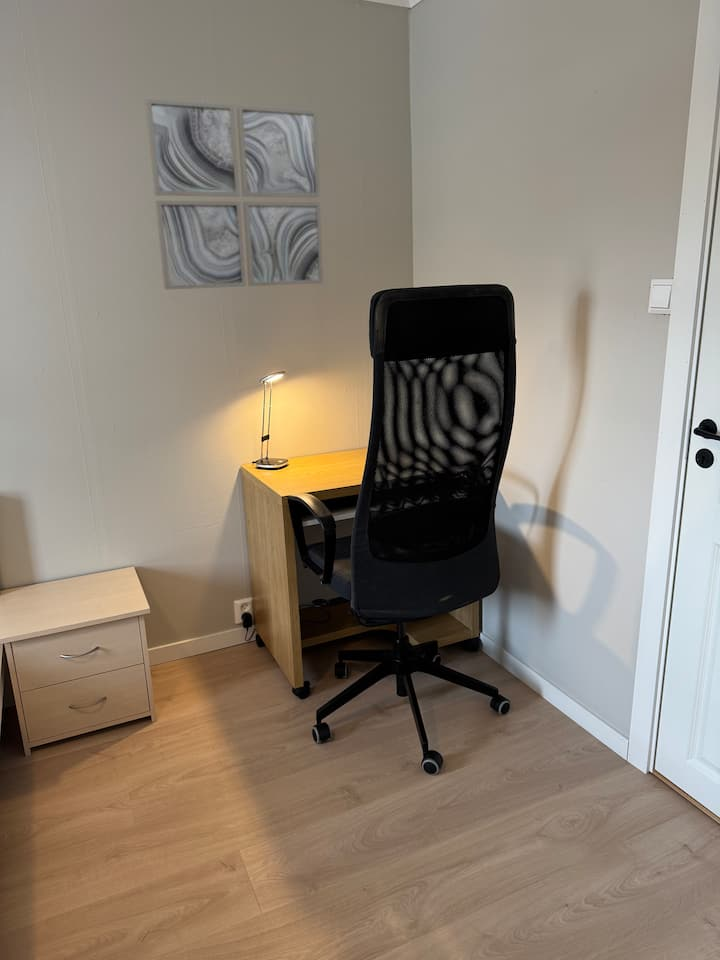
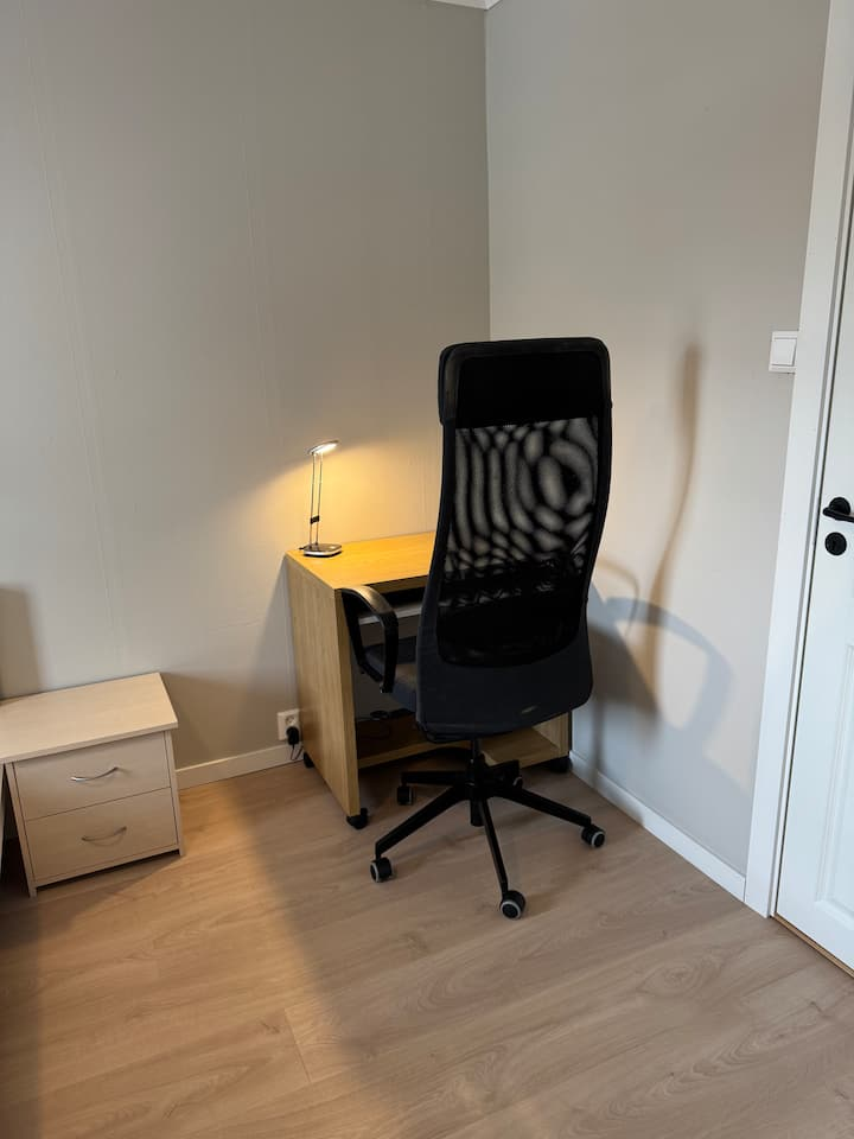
- wall art (242, 196)
